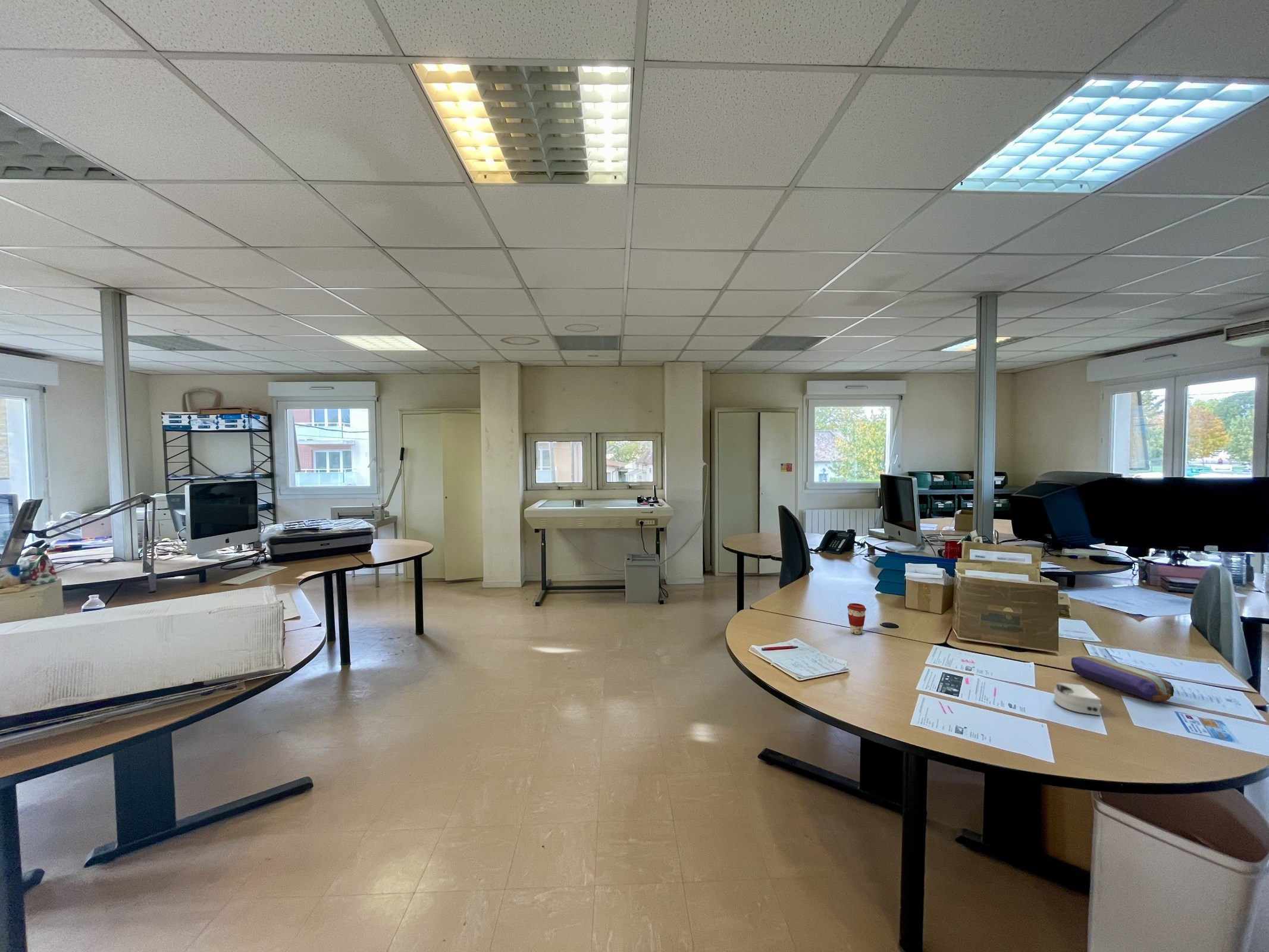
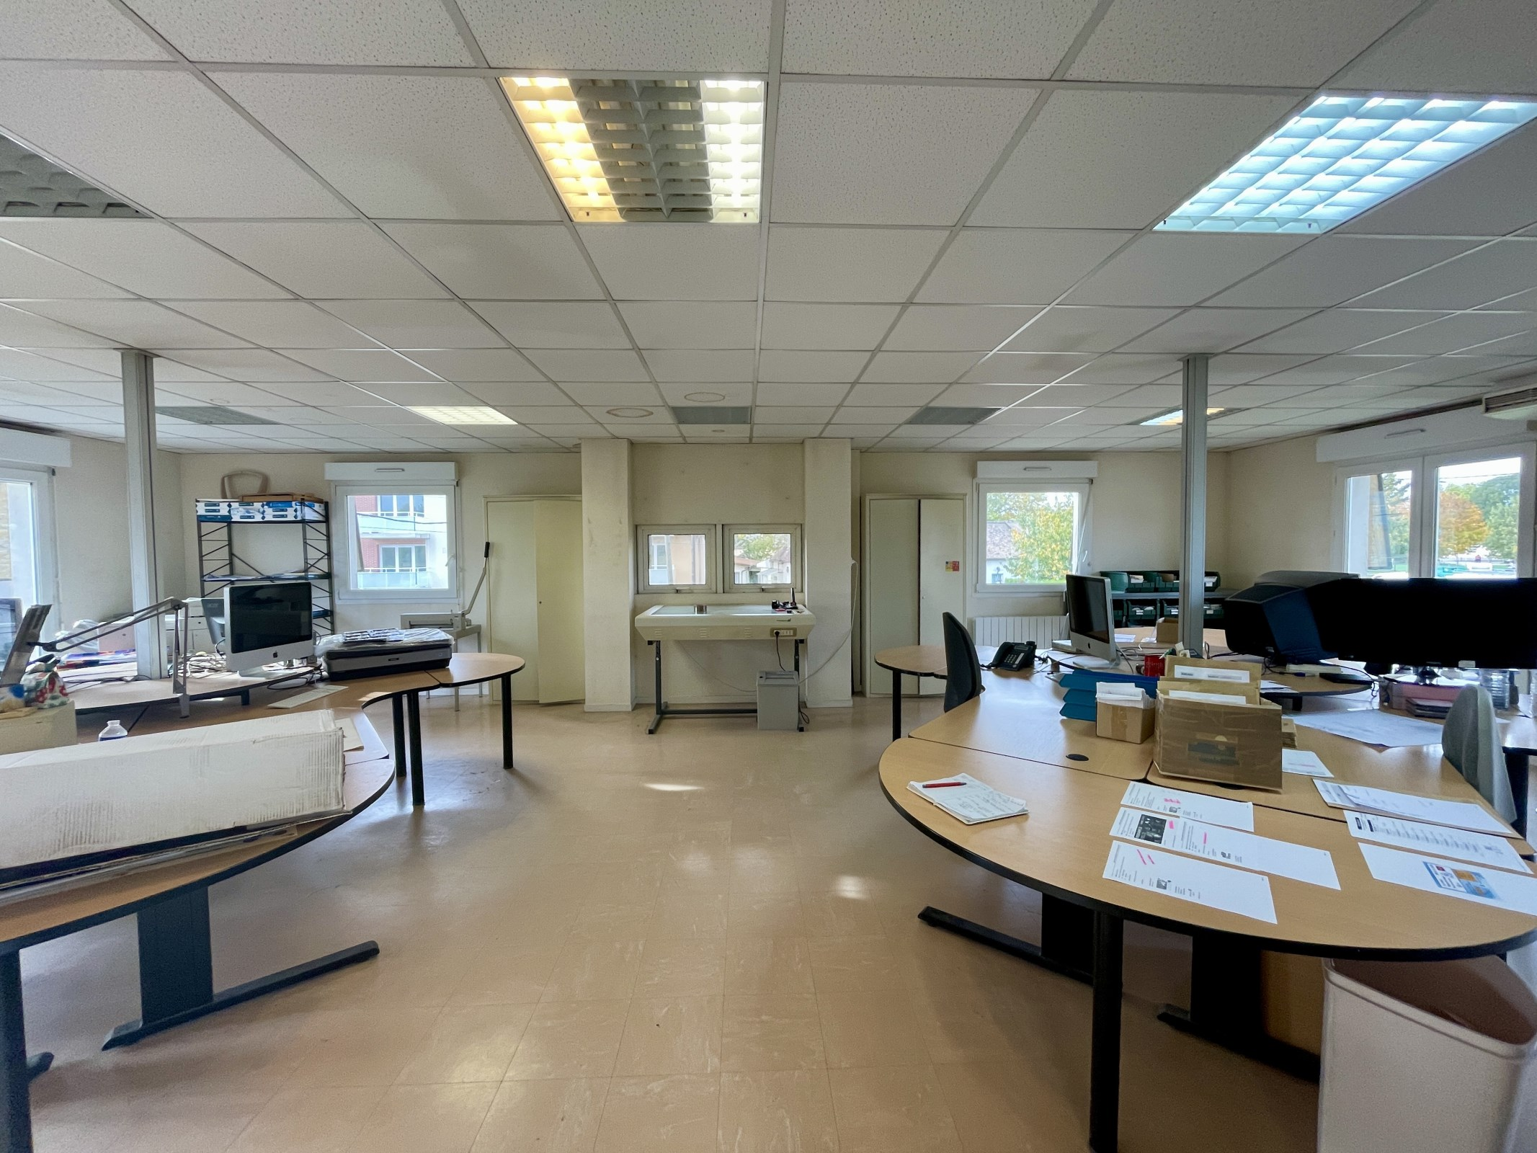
- computer mouse (1073, 697)
- coffee cup (856, 619)
- pencil case (1119, 677)
